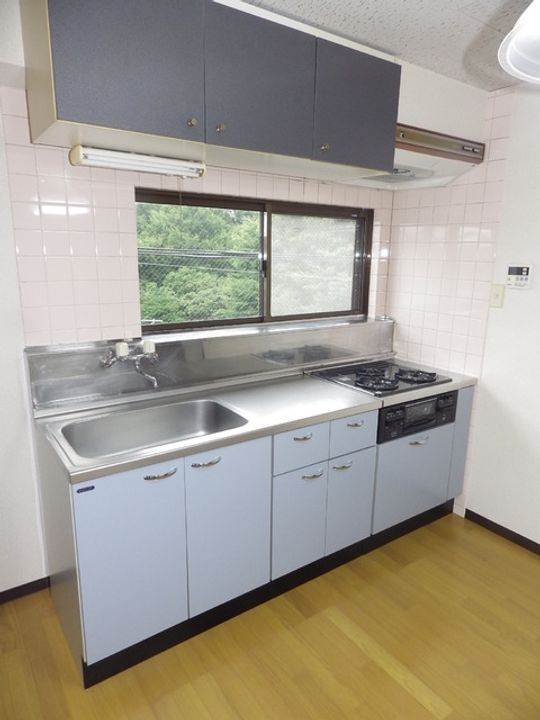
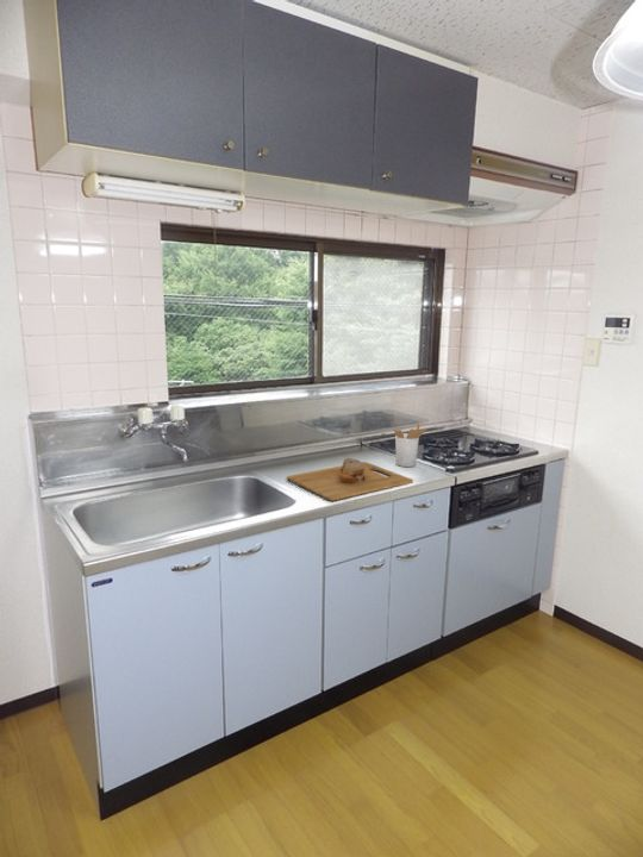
+ utensil holder (410, 444)
+ cutting board (349, 470)
